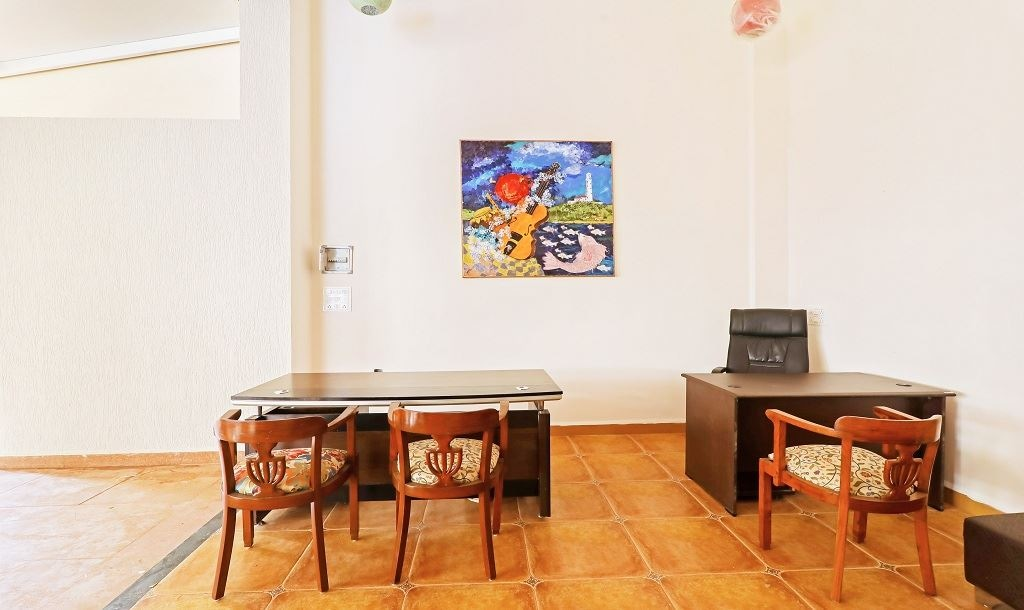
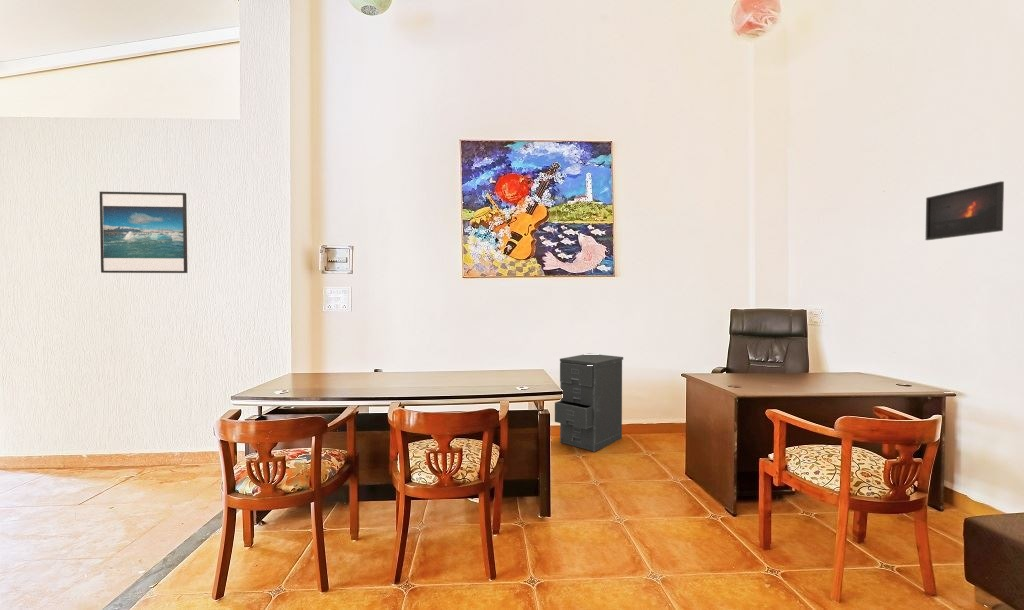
+ filing cabinet (589, 400)
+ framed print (144, 232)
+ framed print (961, 213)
